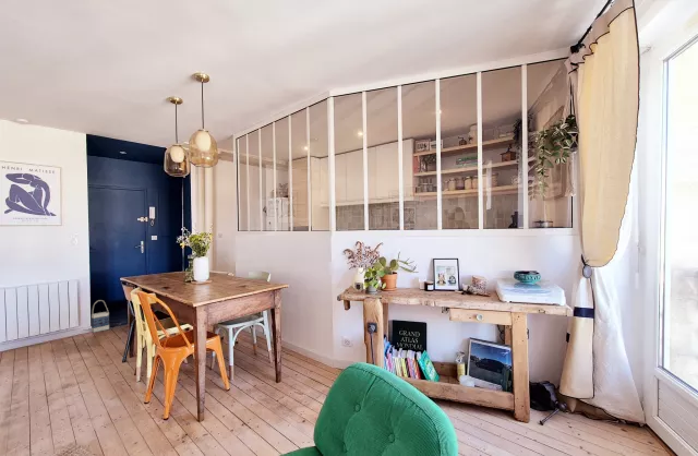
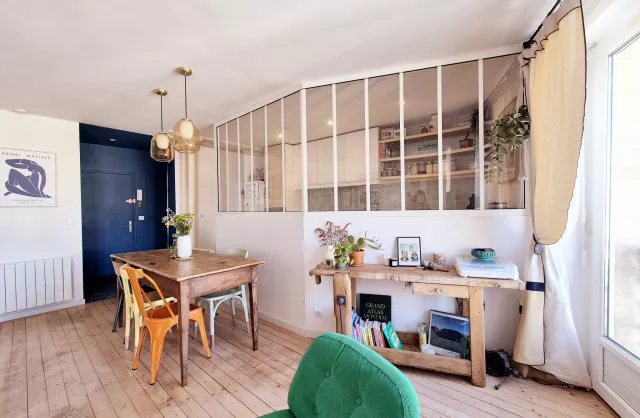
- bag (100, 314)
